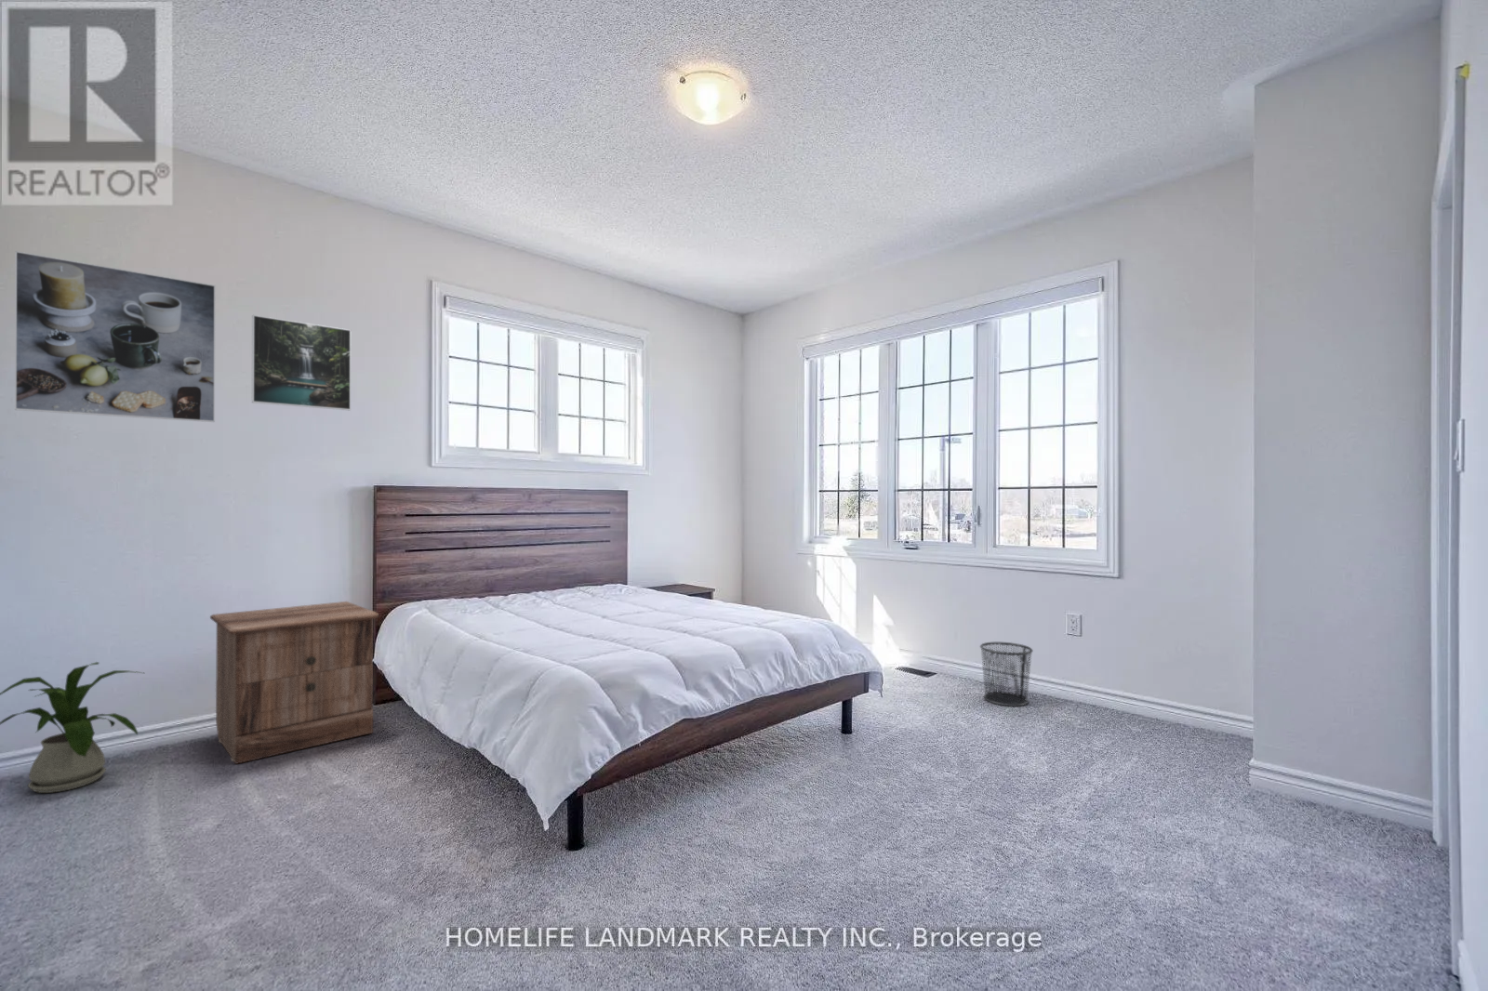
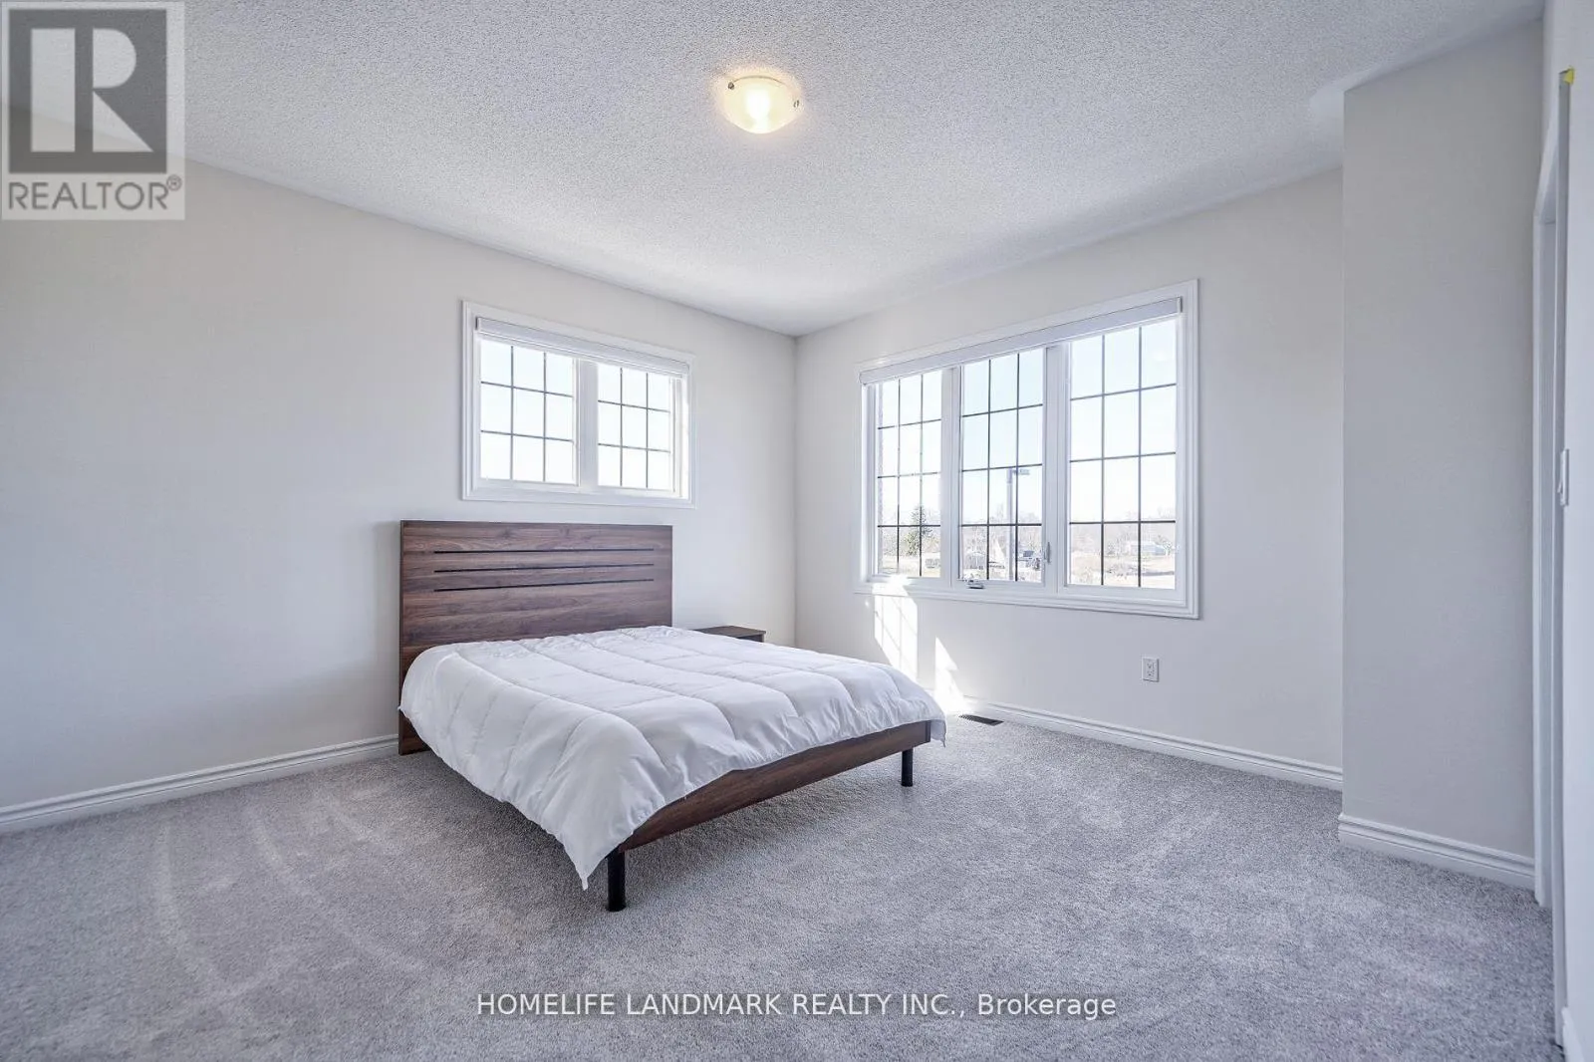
- waste bin (1006, 674)
- house plant (73, 717)
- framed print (122, 343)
- nightstand (296, 675)
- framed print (303, 364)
